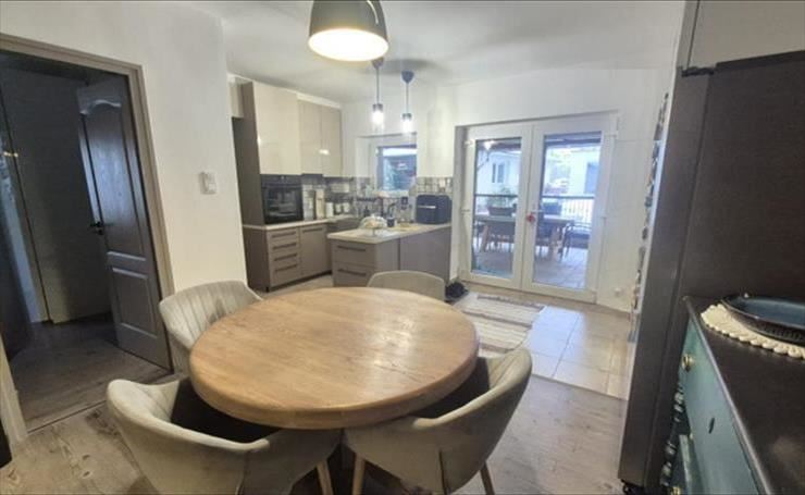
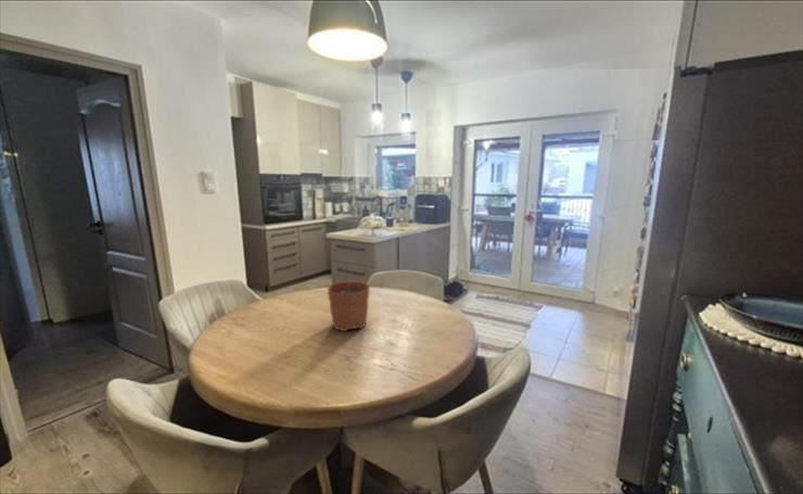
+ plant pot (348, 296)
